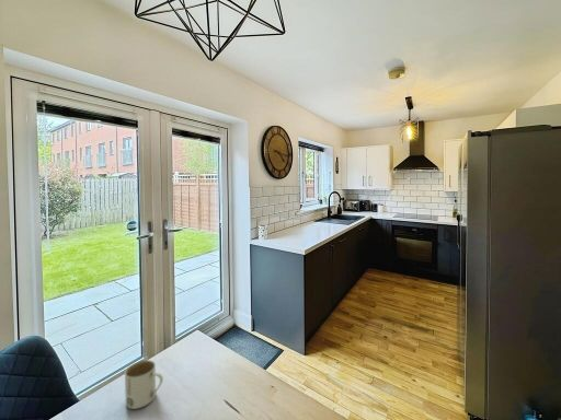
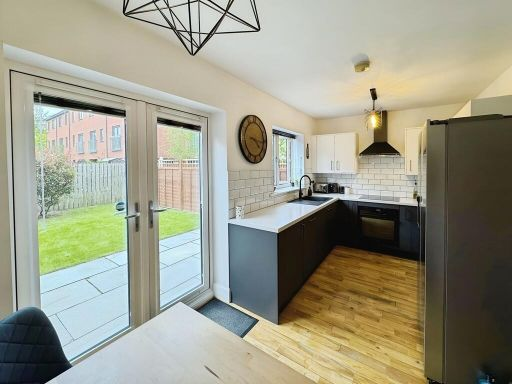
- mug (146, 384)
